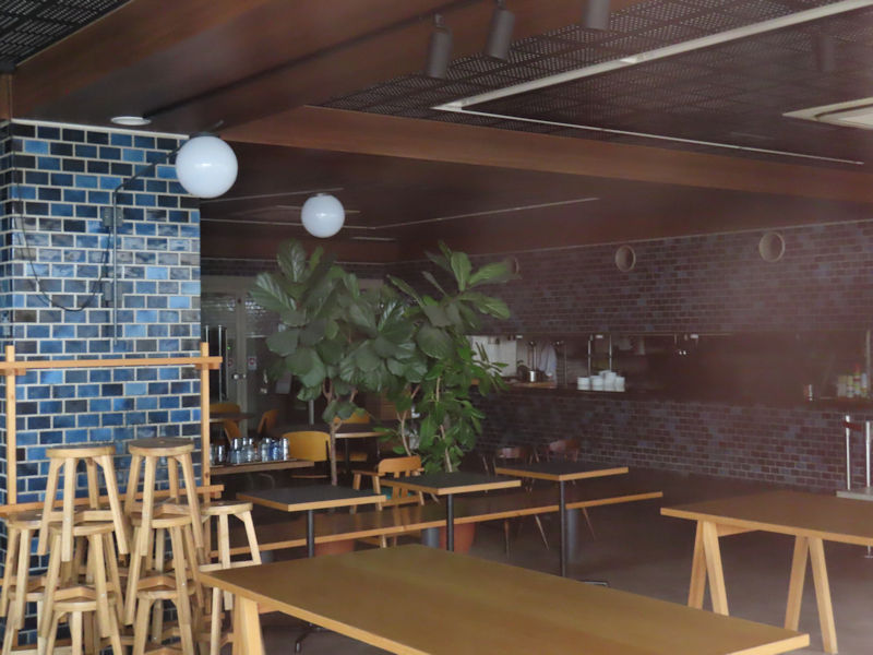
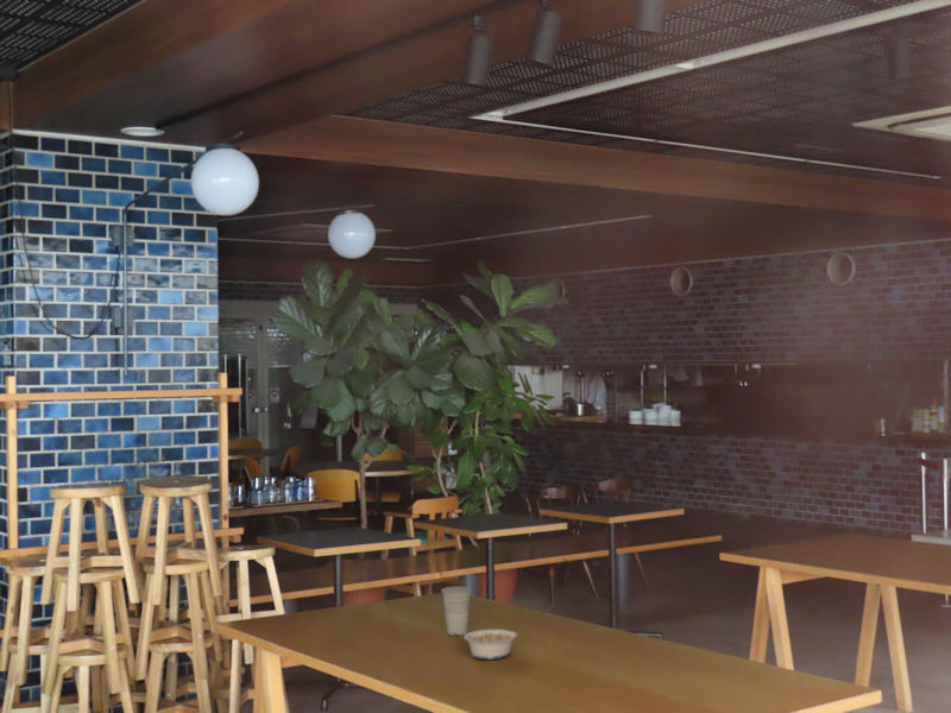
+ legume (489, 643)
+ cup (456, 610)
